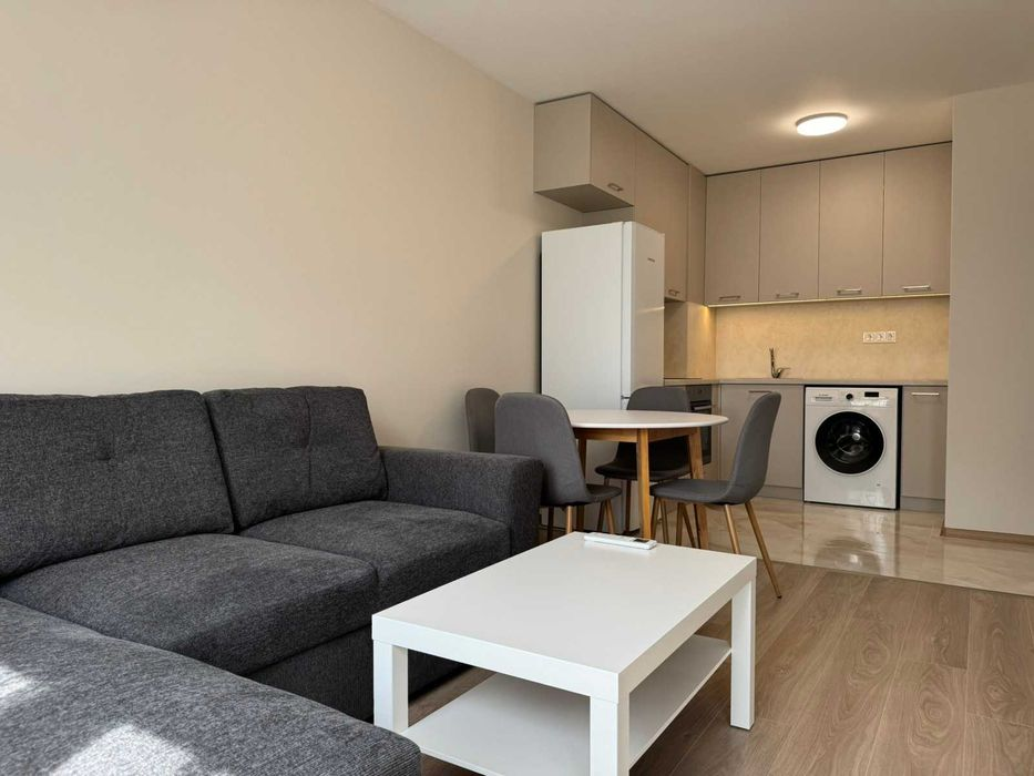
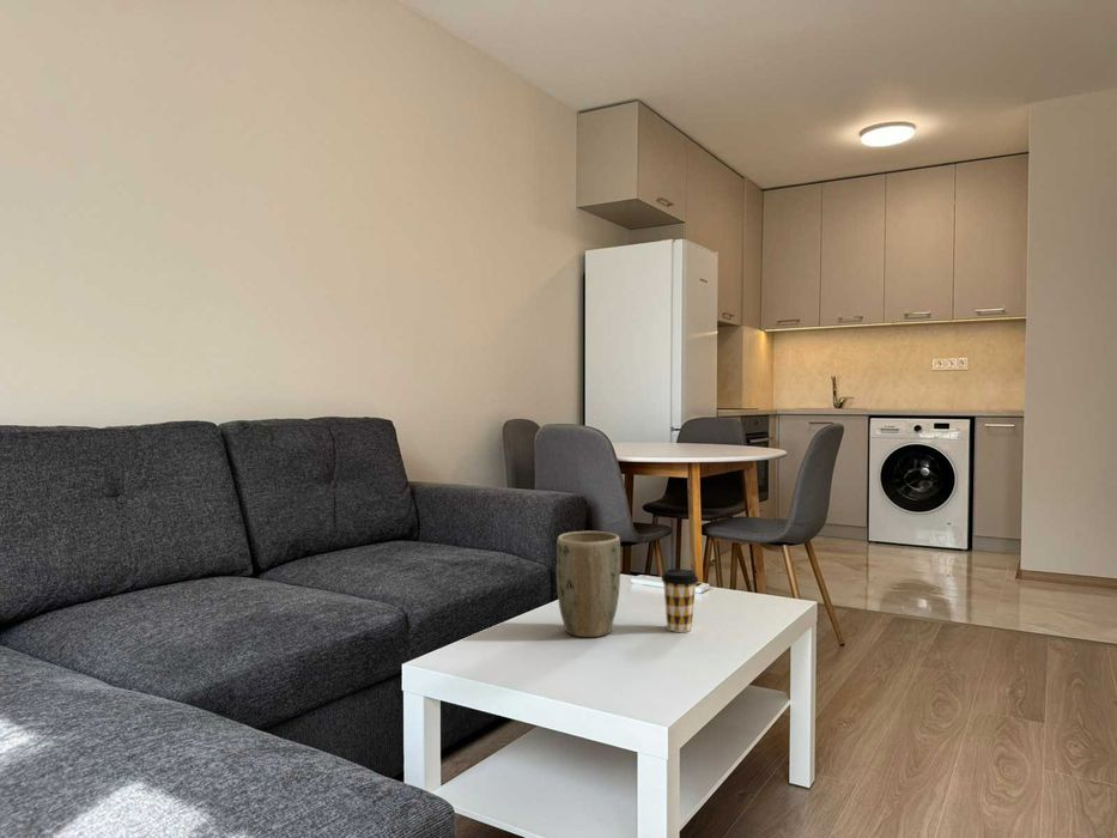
+ coffee cup (679, 600)
+ plant pot (588, 583)
